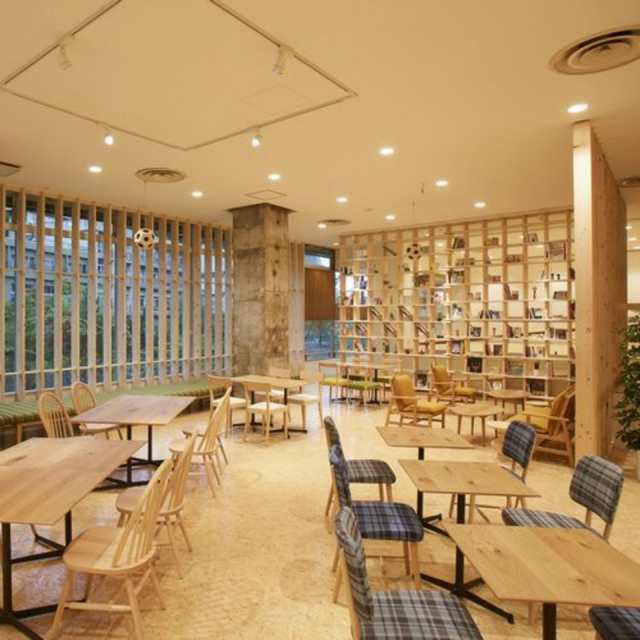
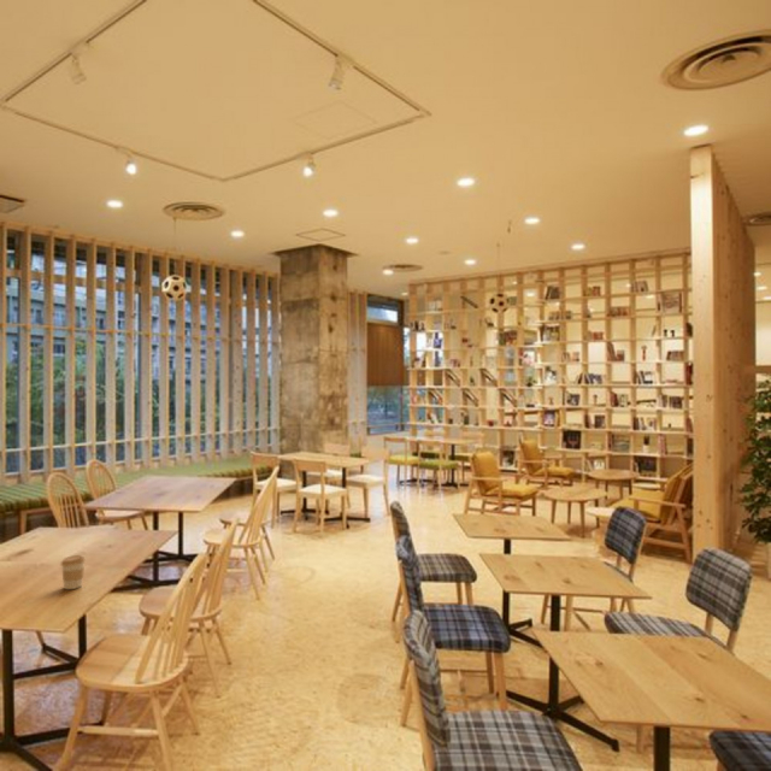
+ coffee cup (72, 571)
